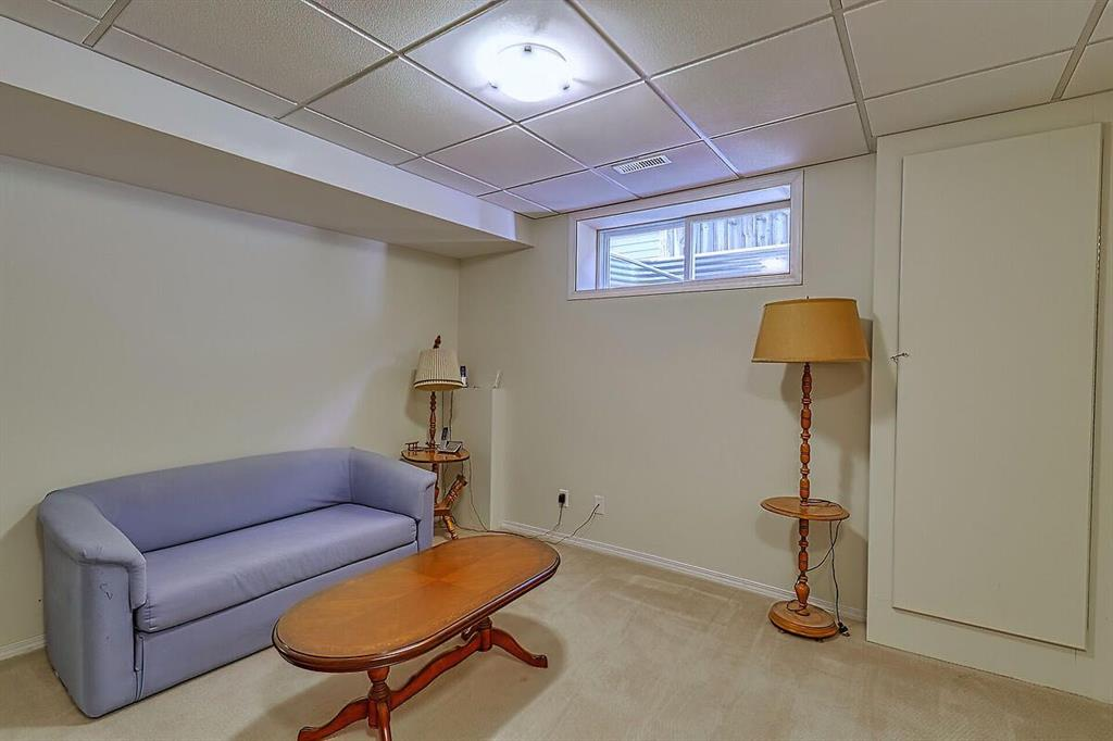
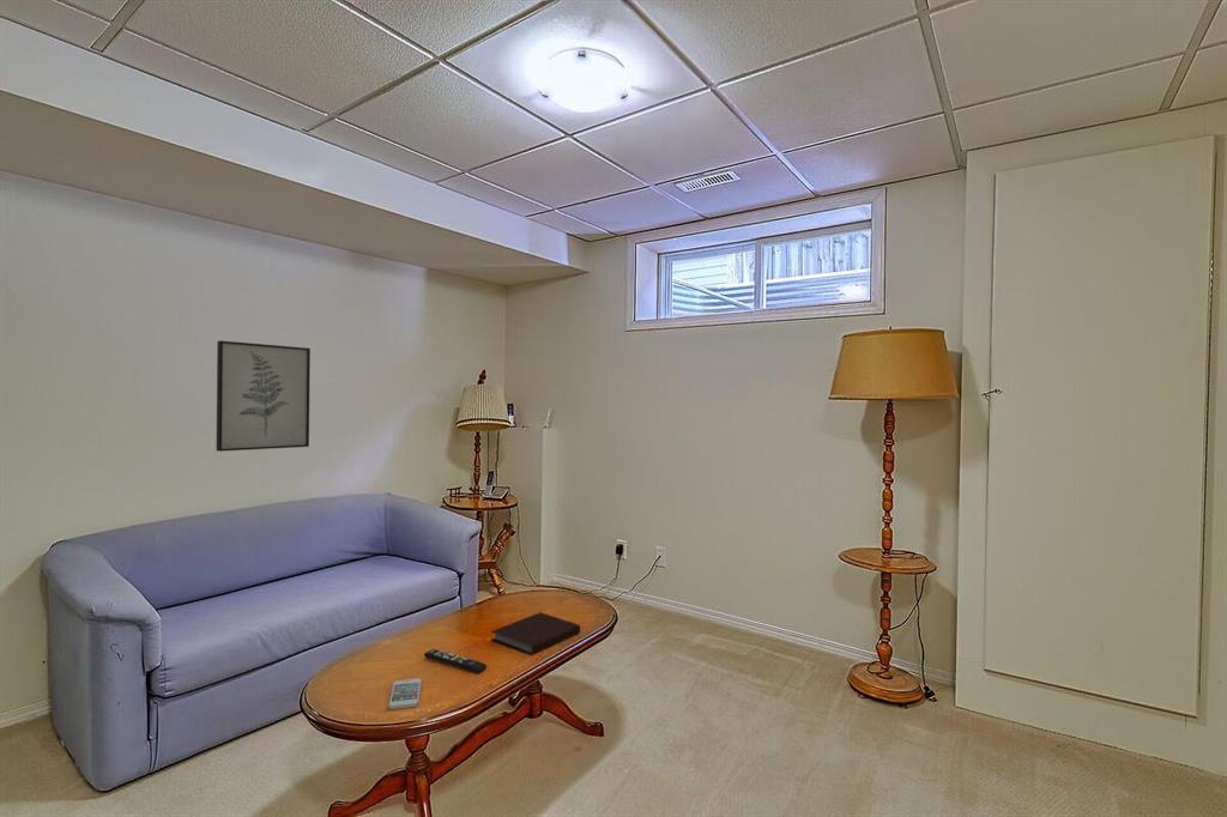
+ smartphone (405, 692)
+ remote control (454, 660)
+ wall art (265, 397)
+ notebook (536, 631)
